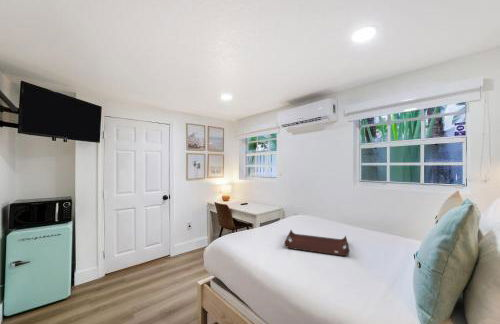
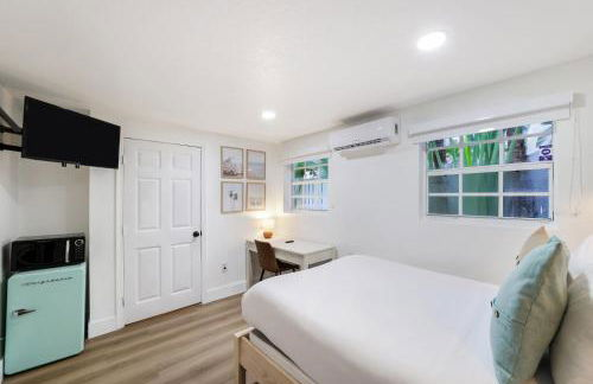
- serving tray (316, 241)
